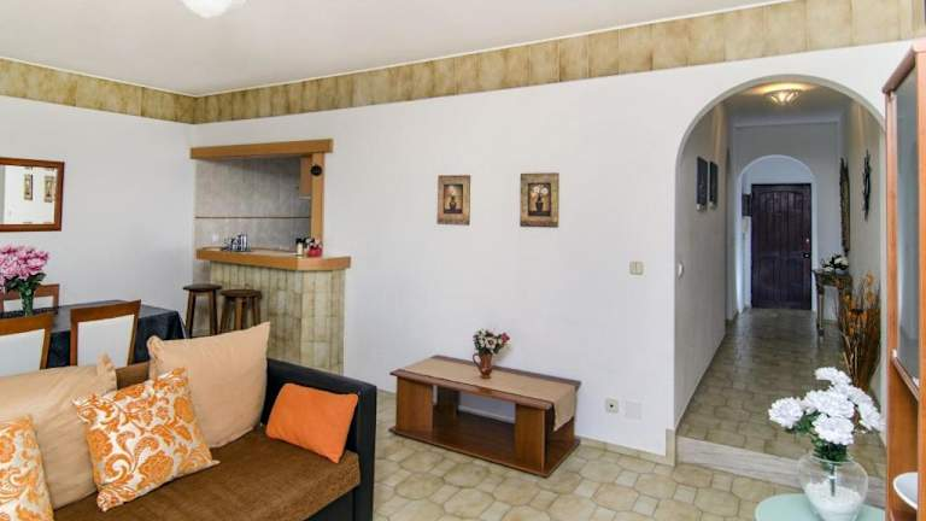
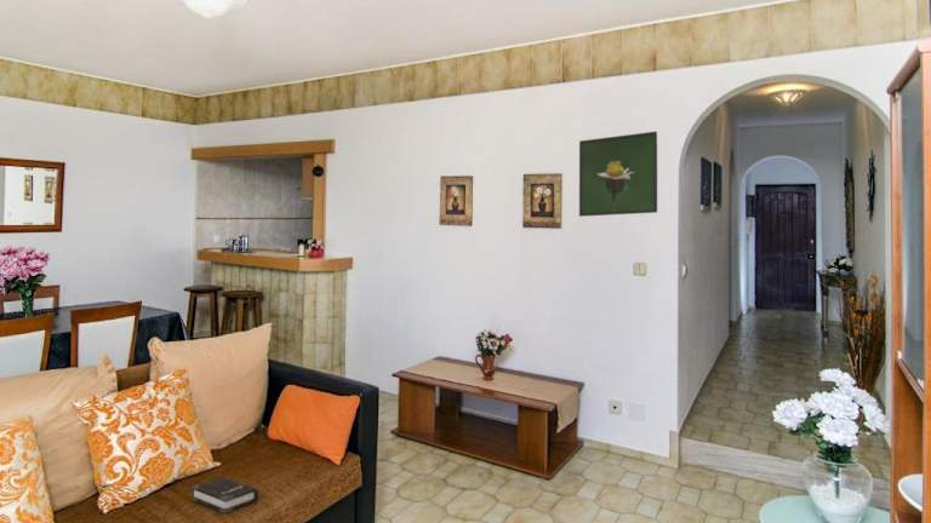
+ hardback book (224, 493)
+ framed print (616, 174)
